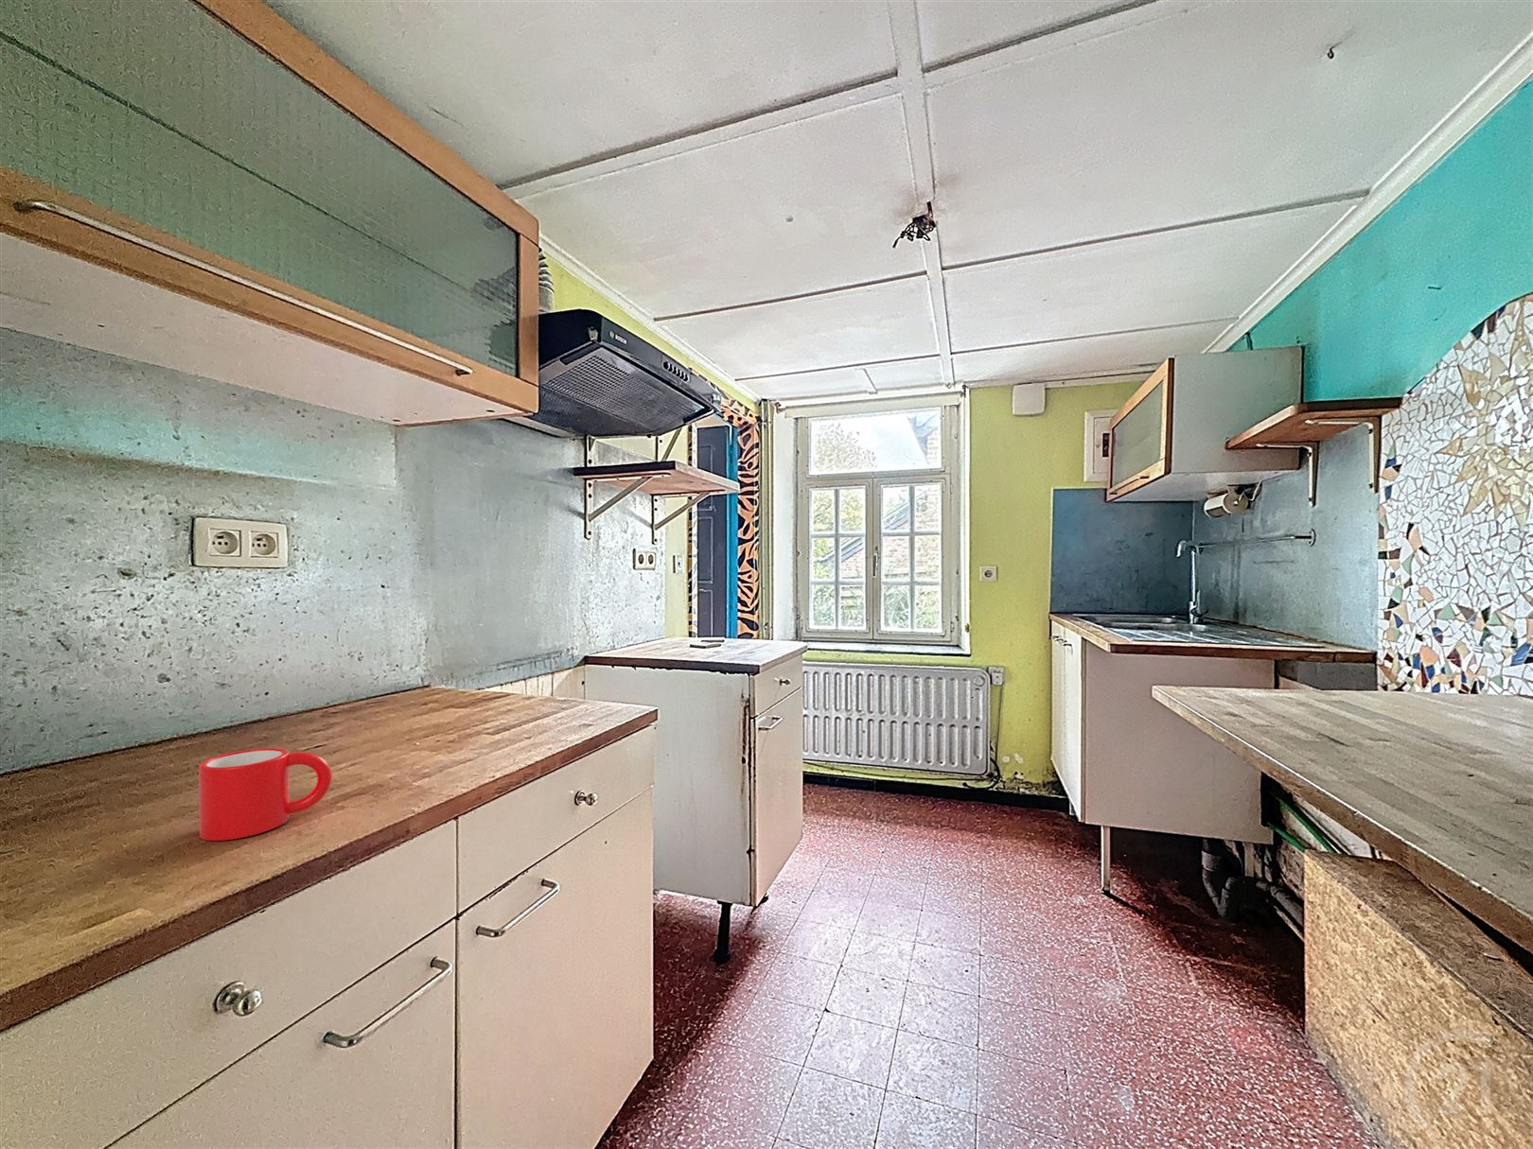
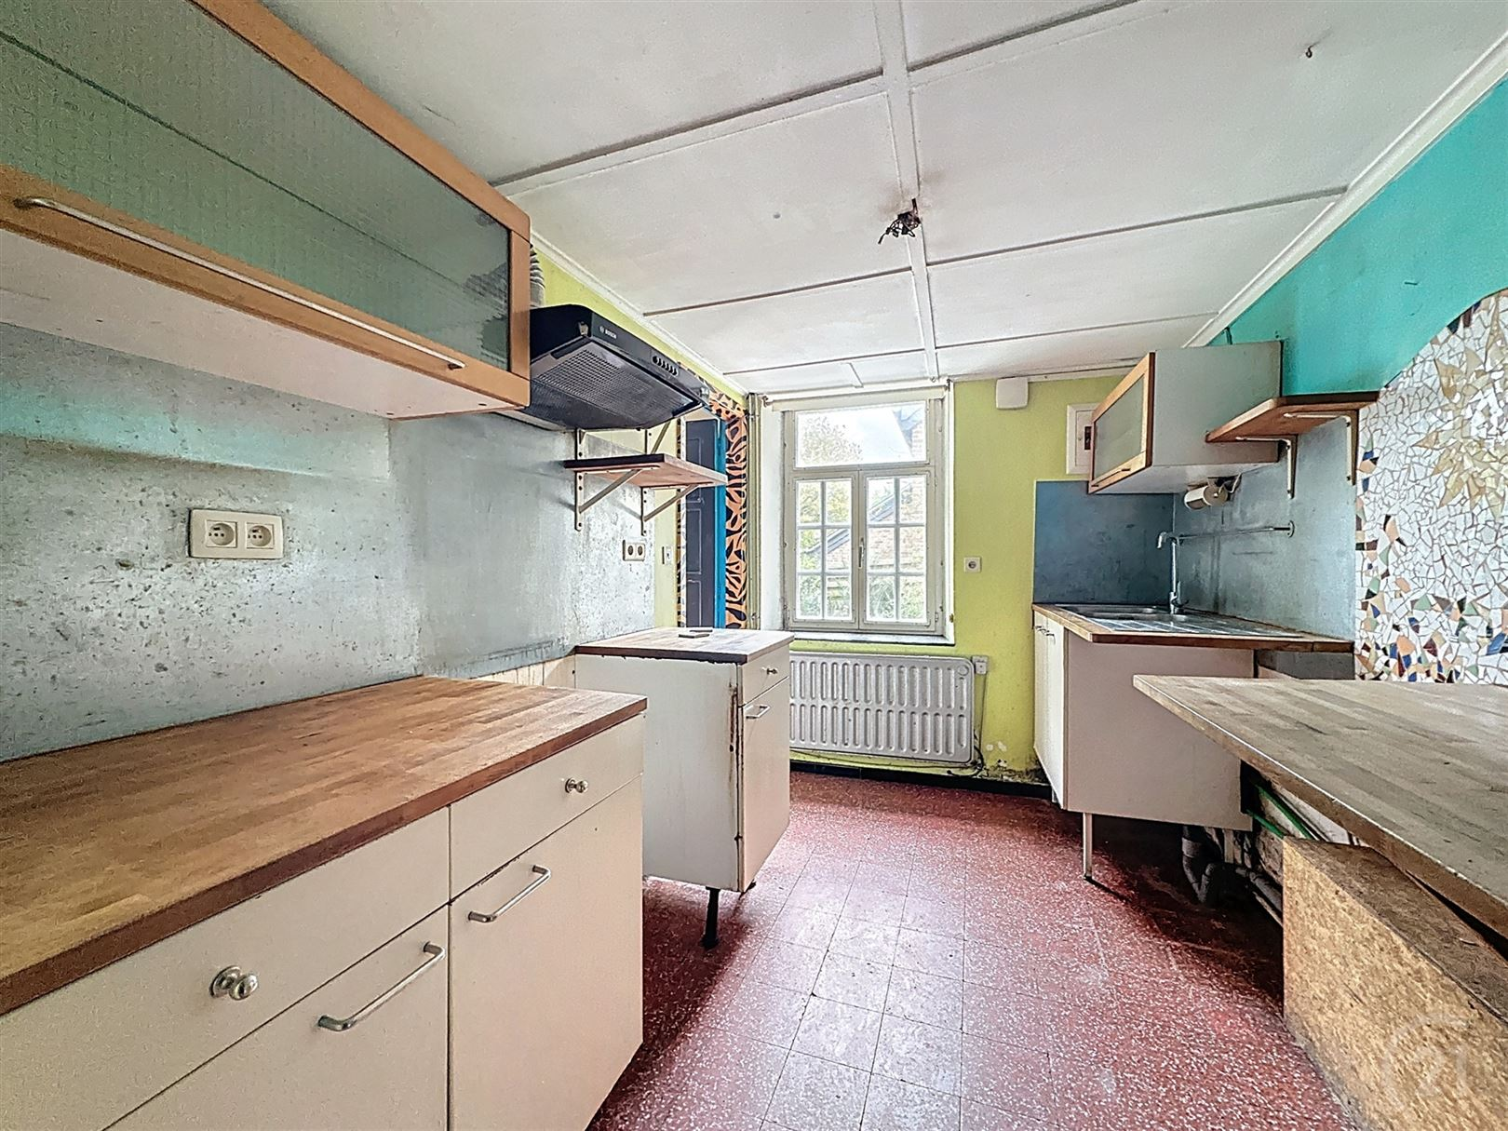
- mug (269, 787)
